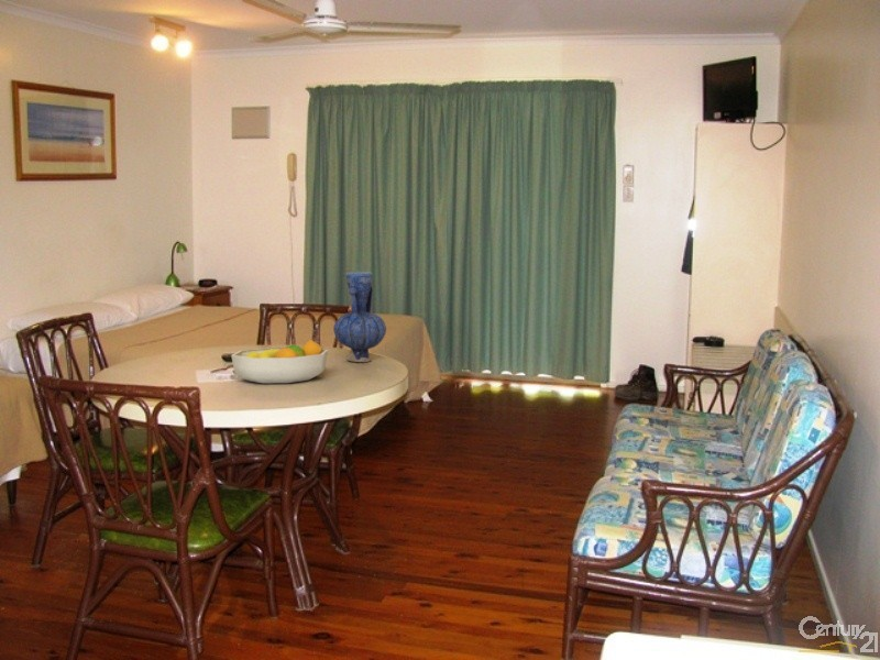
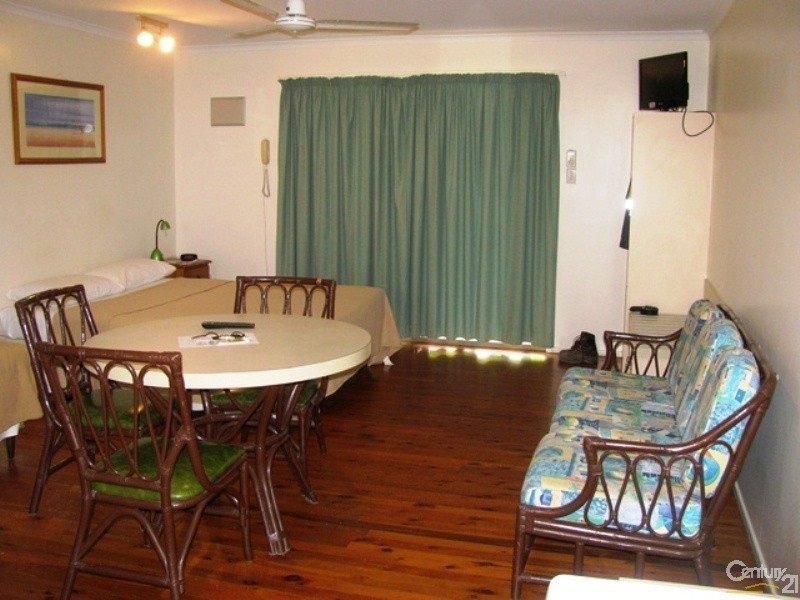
- vase (360, 317)
- fruit bowl (280, 359)
